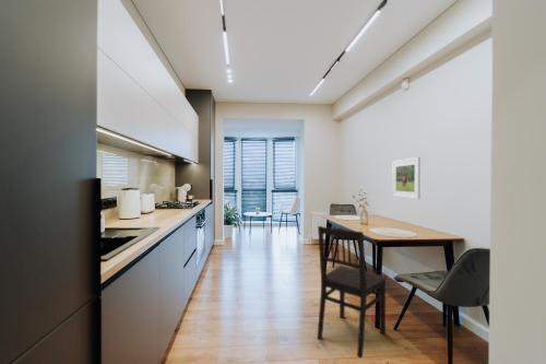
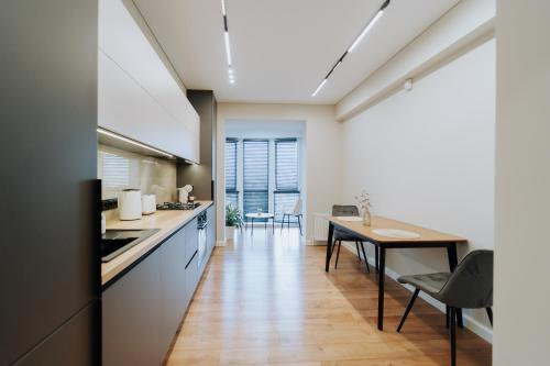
- dining chair (351, 280)
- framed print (404, 178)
